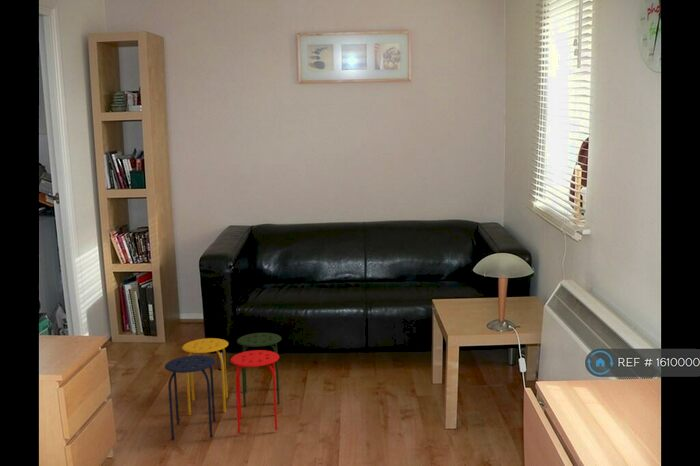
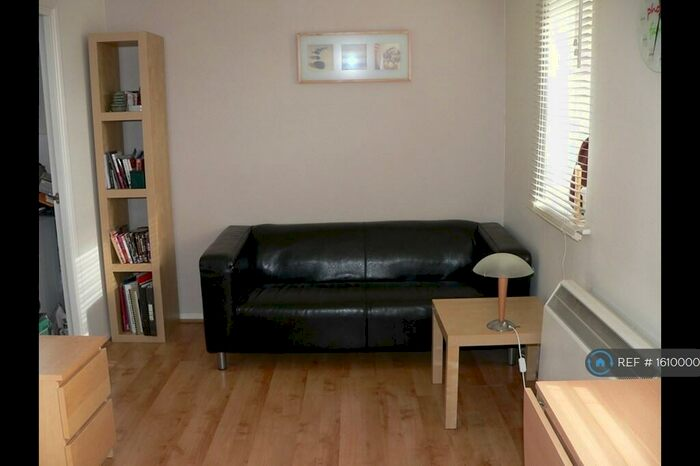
- stool (226, 383)
